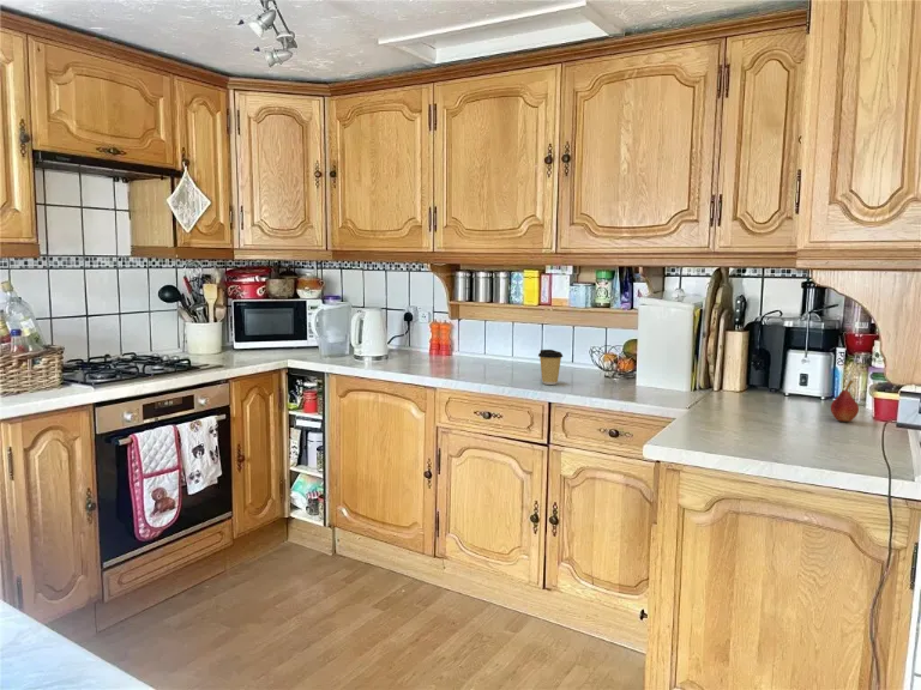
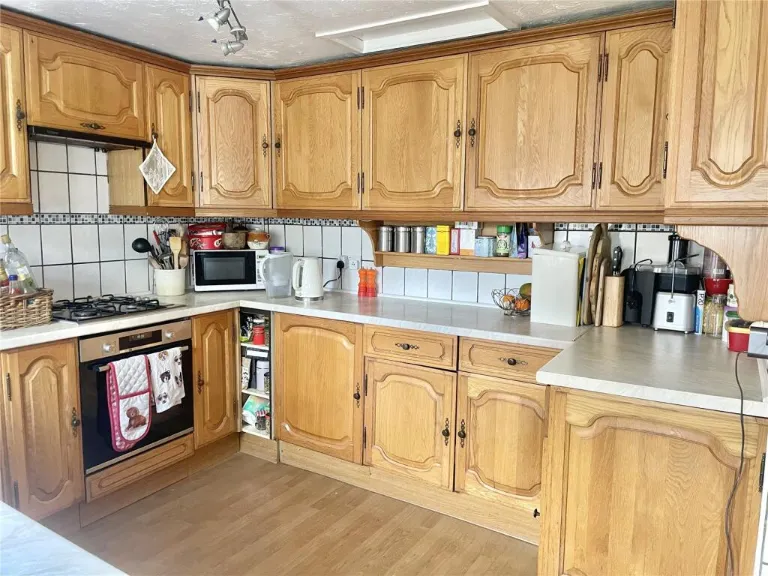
- coffee cup (549, 367)
- fruit (844, 400)
